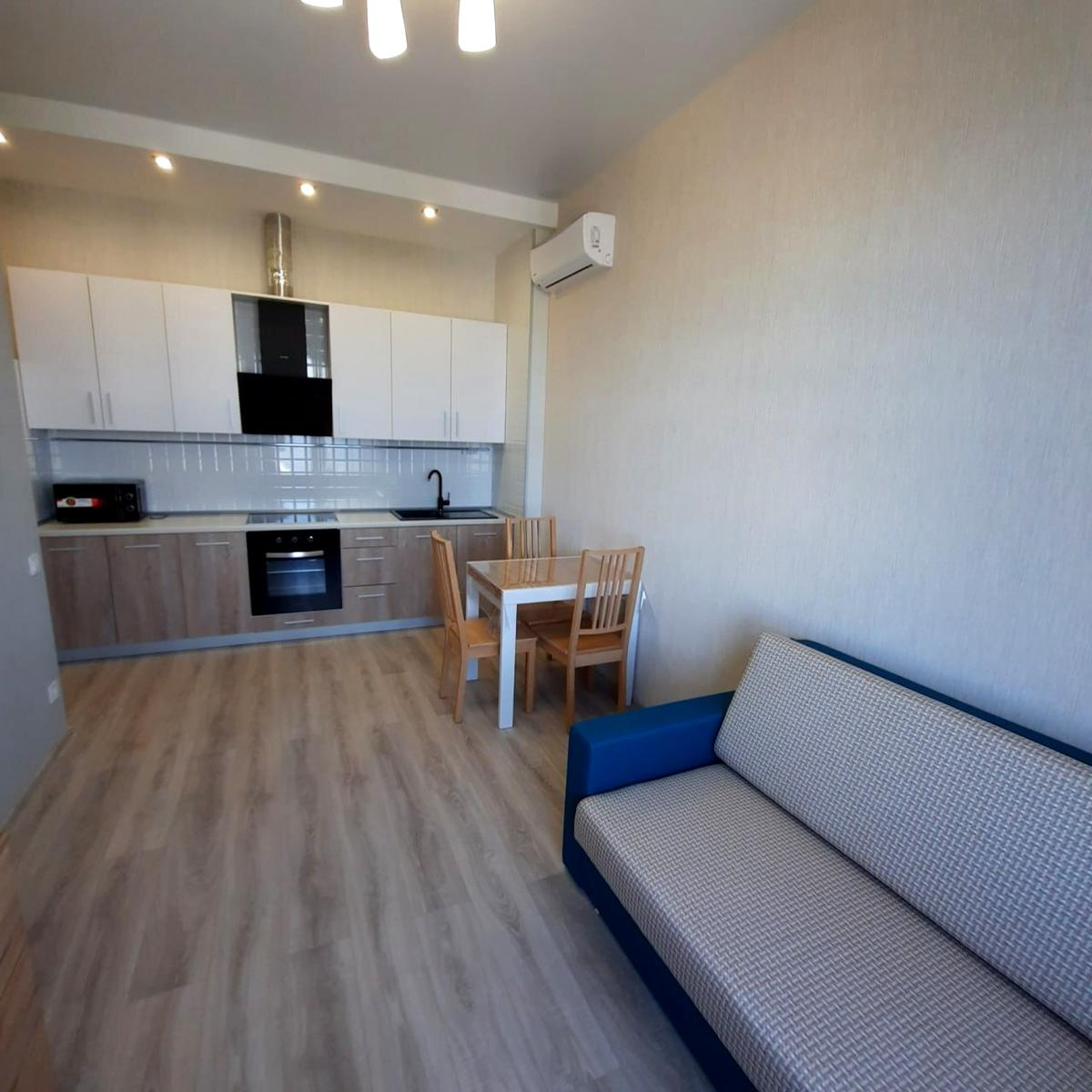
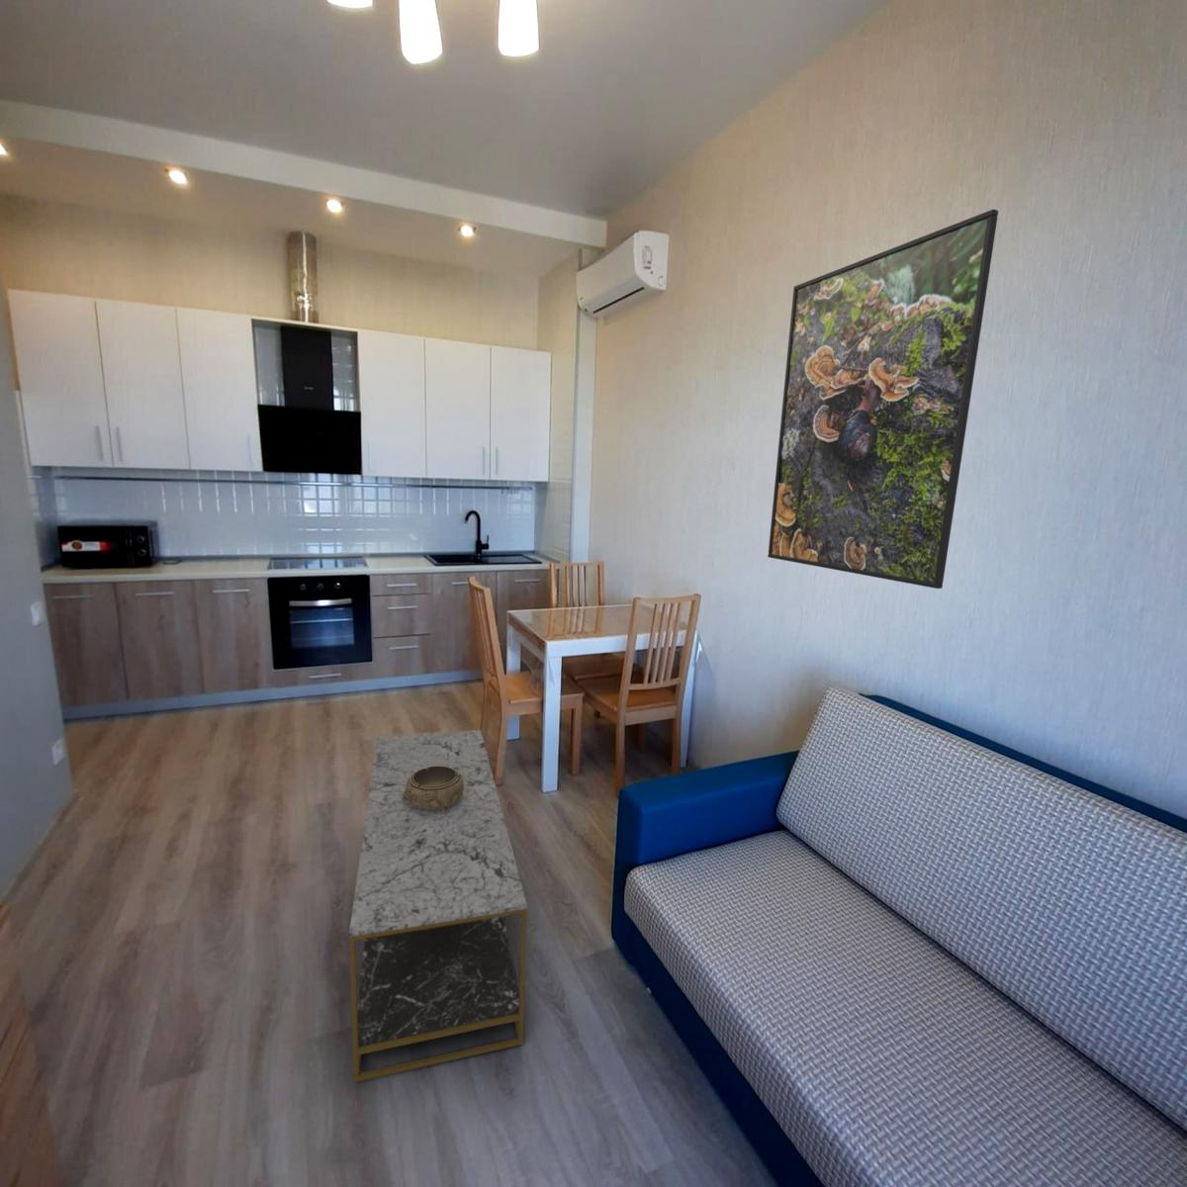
+ coffee table (434, 858)
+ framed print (859, 420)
+ decorative bowl (433, 786)
